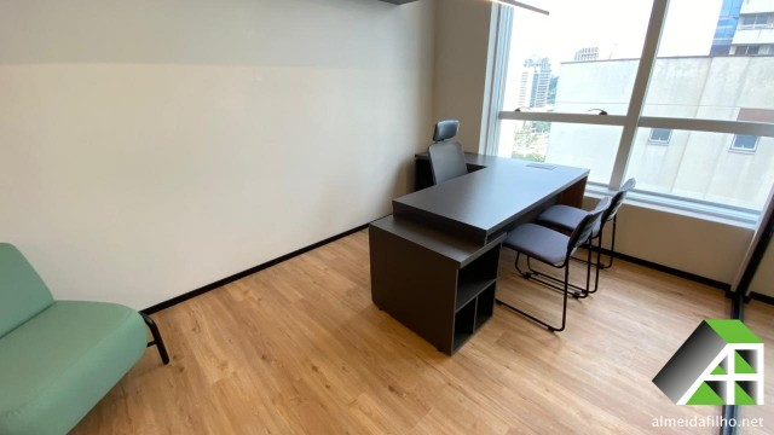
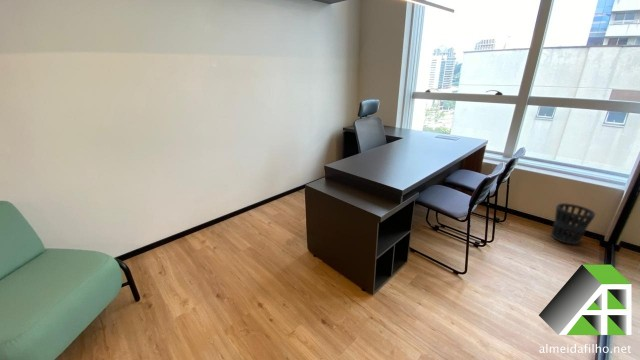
+ wastebasket (570, 224)
